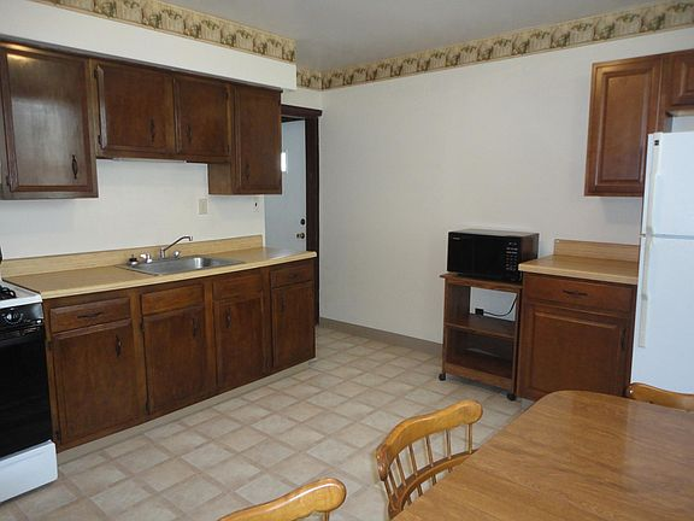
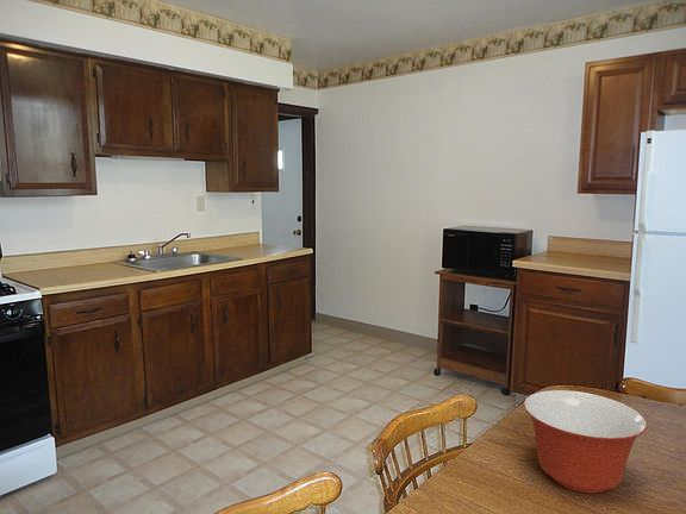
+ mixing bowl (580, 444)
